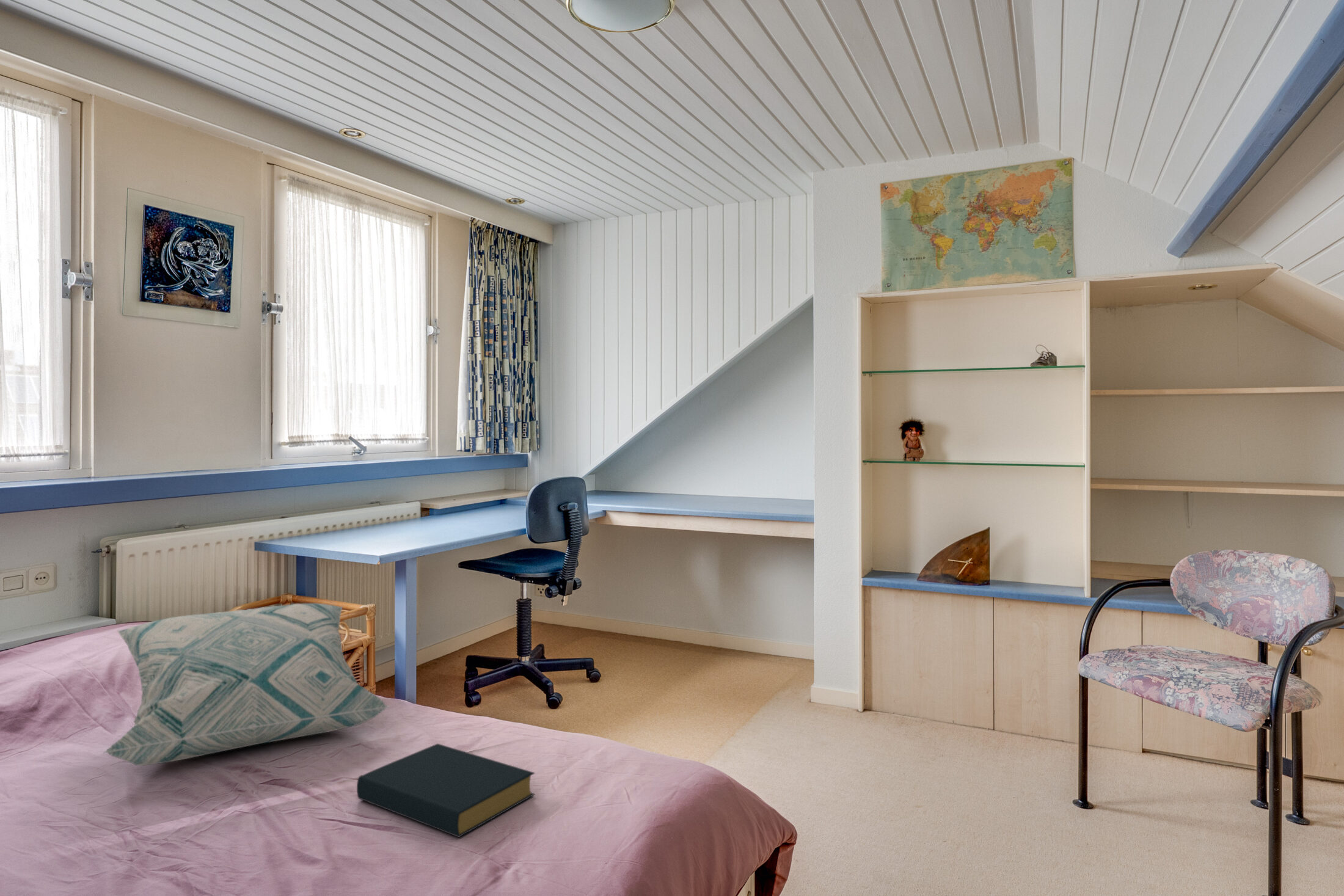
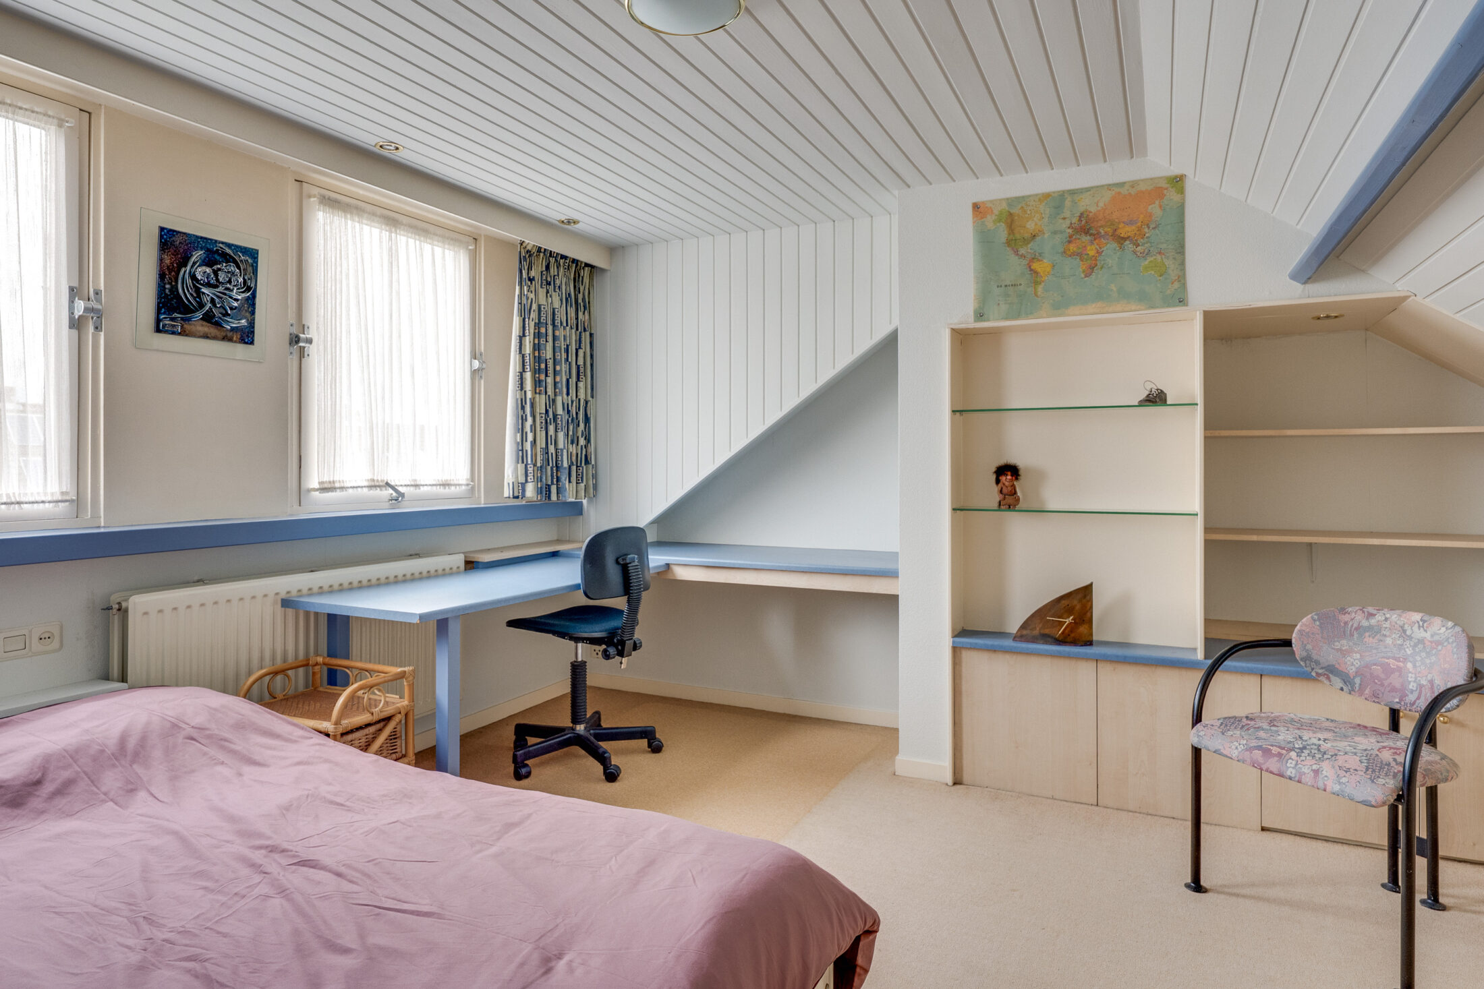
- hardback book (446, 785)
- decorative pillow (247, 673)
